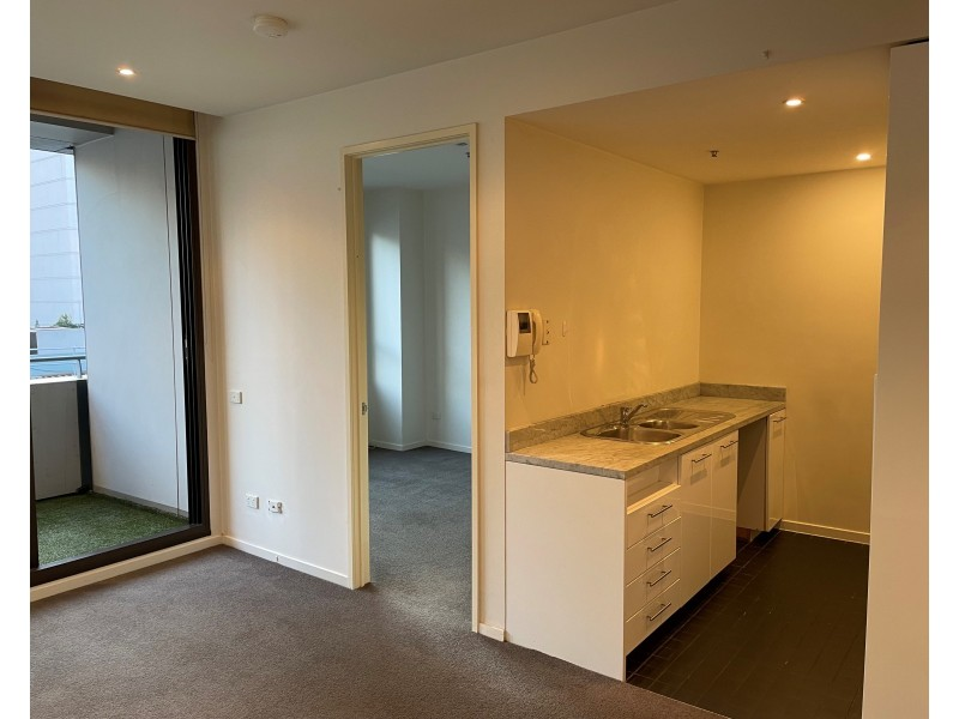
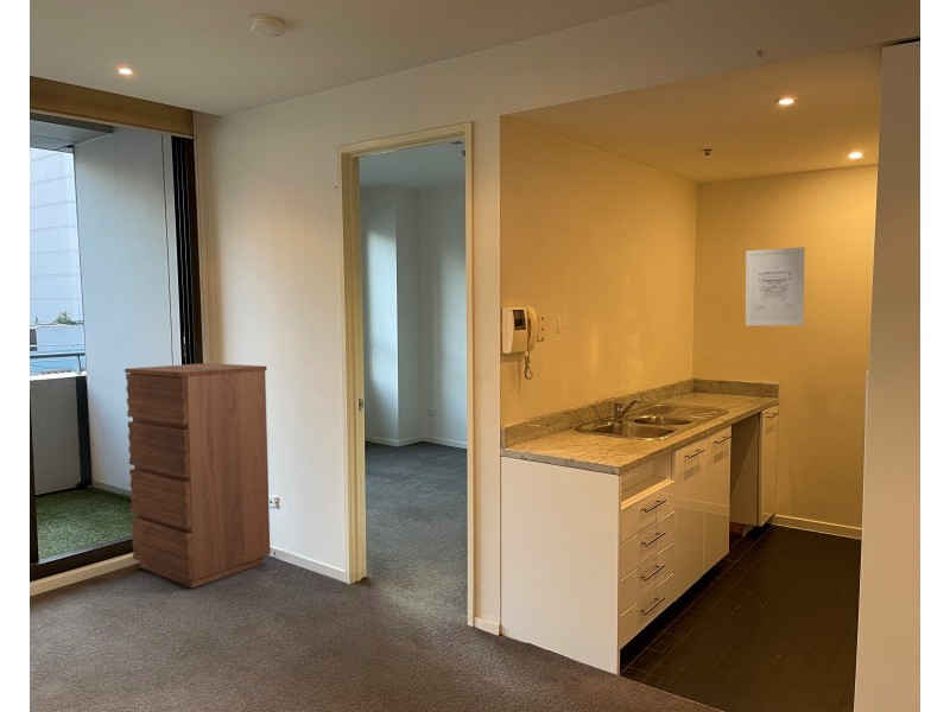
+ dresser (200, 466)
+ wall art (774, 287)
